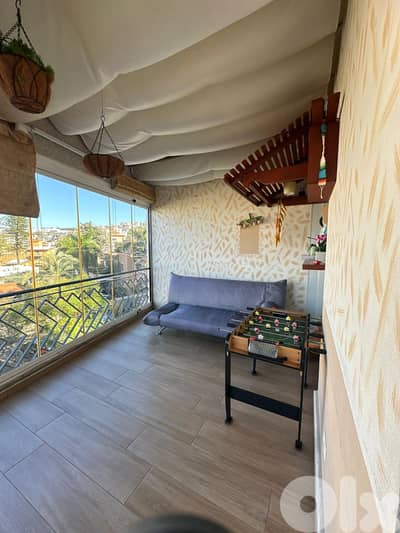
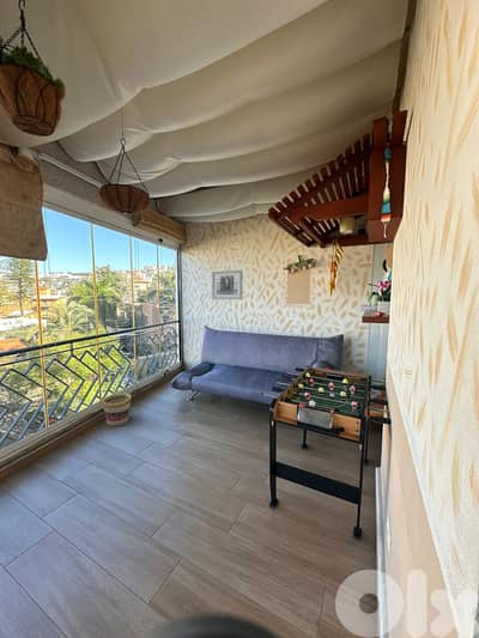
+ wall art (226, 285)
+ basket (117, 409)
